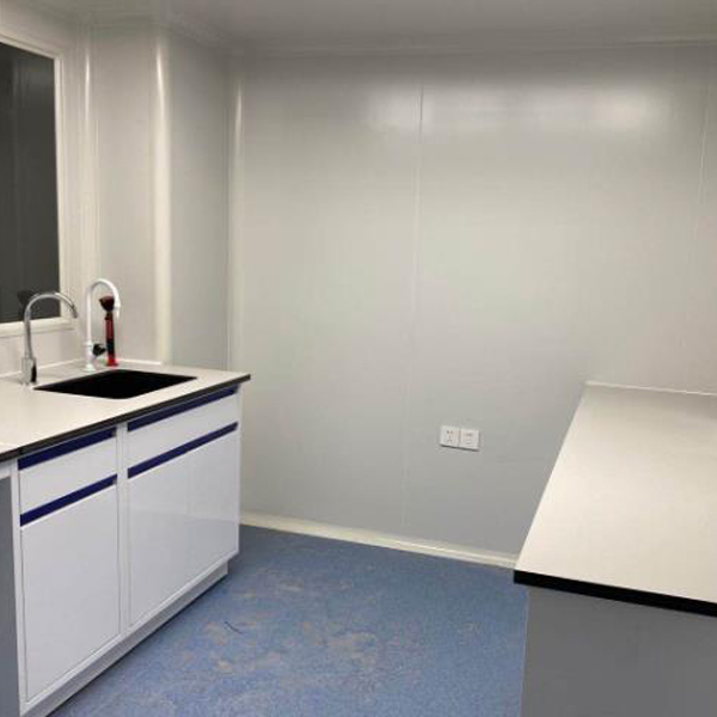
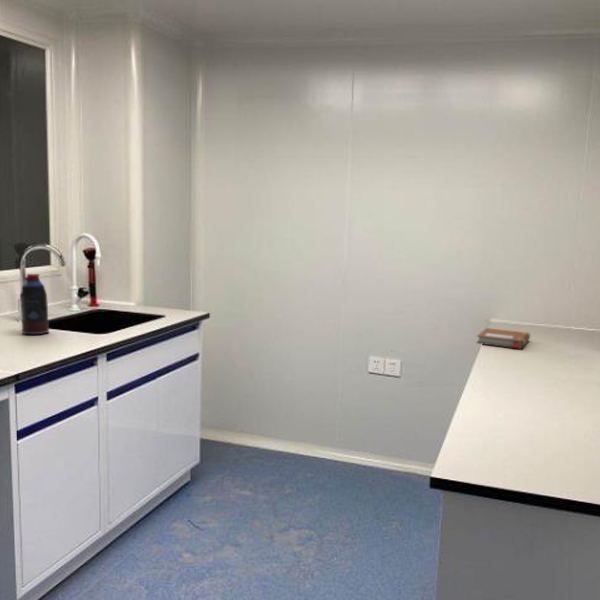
+ bottle (34, 303)
+ notebook (503, 338)
